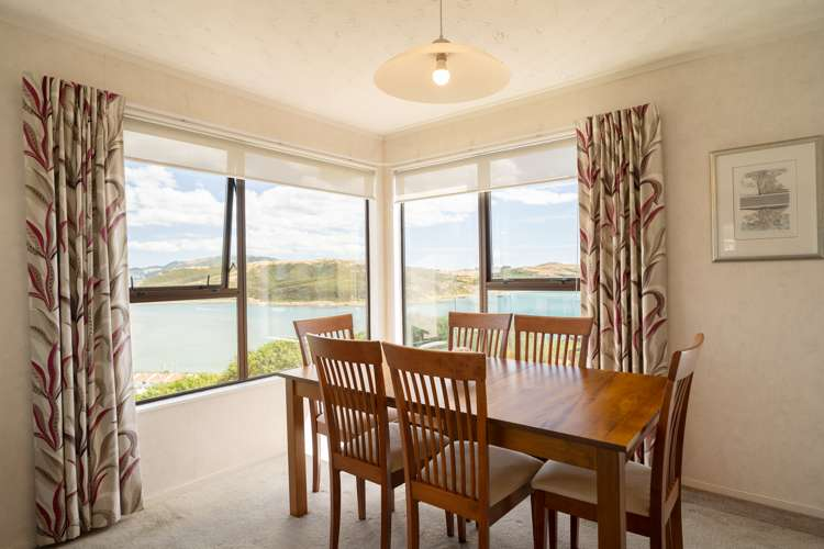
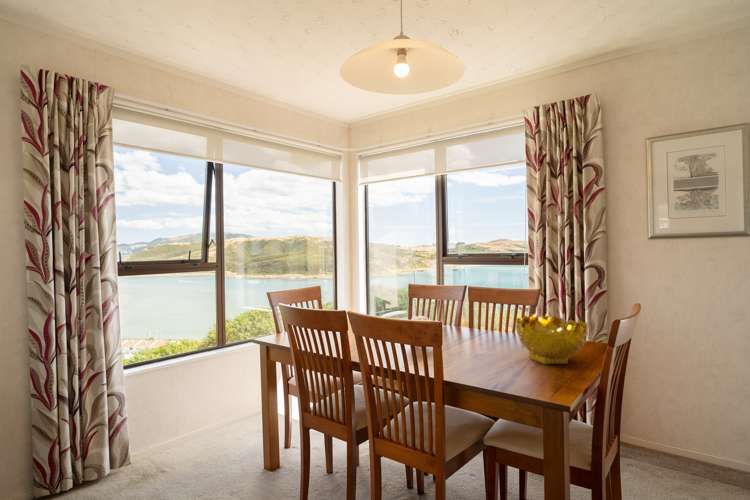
+ decorative bowl (551, 339)
